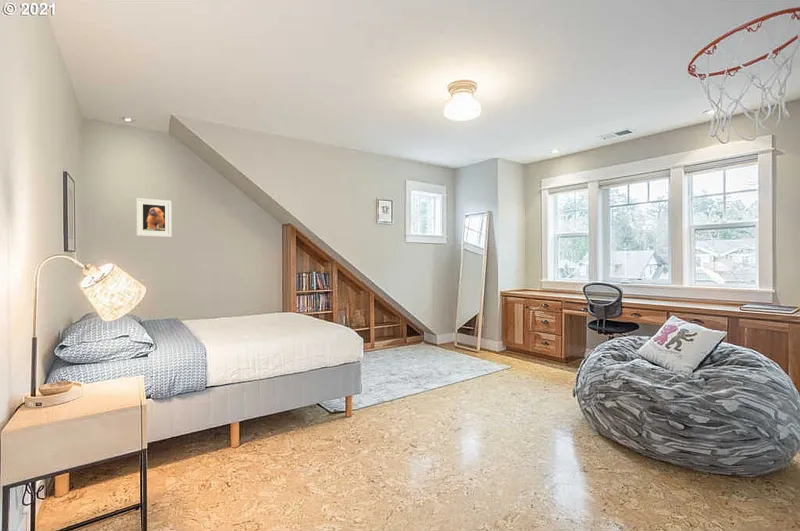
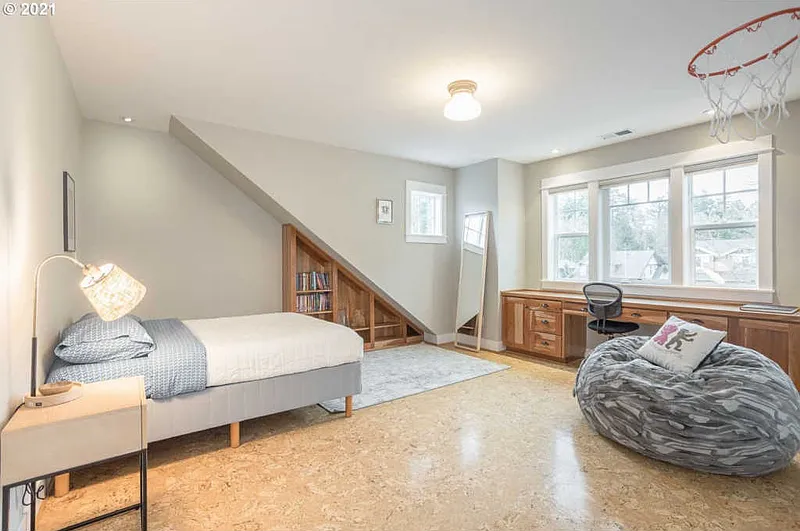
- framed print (154, 217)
